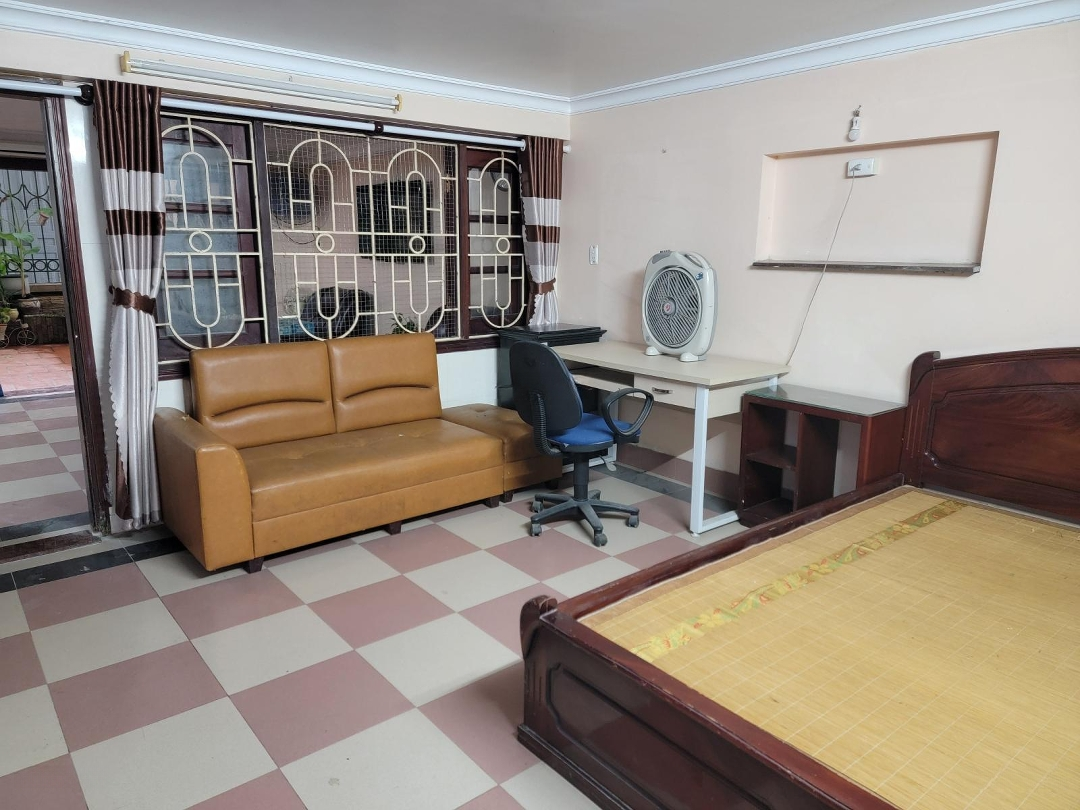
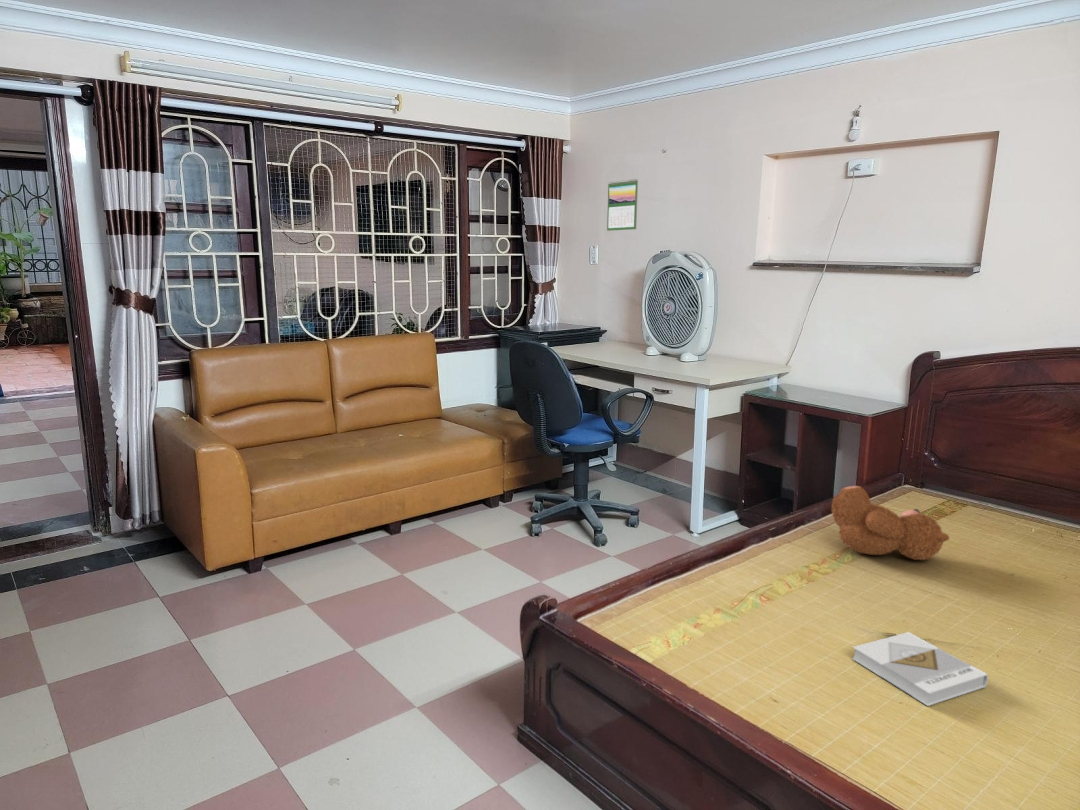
+ book (917, 665)
+ teddy bear (888, 522)
+ calendar (622, 205)
